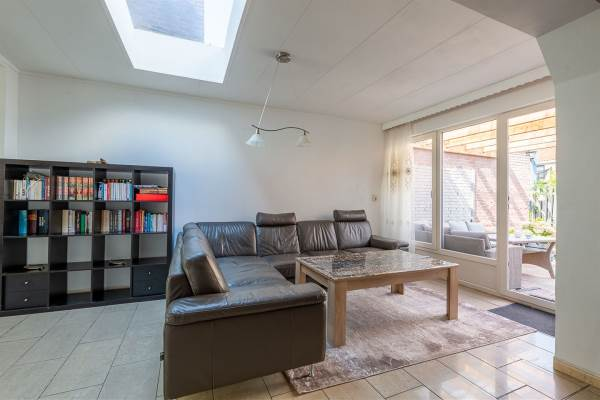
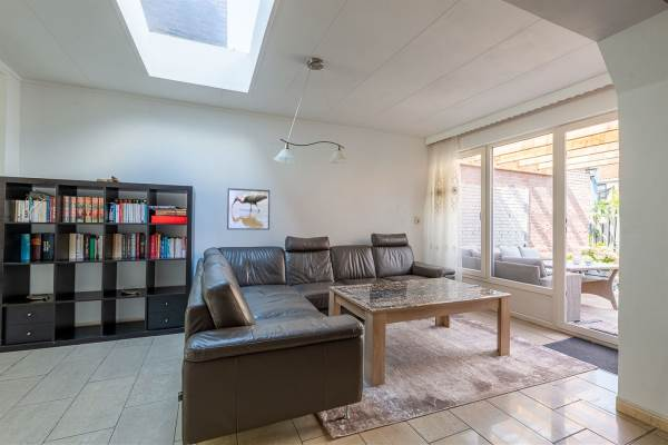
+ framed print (248, 209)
